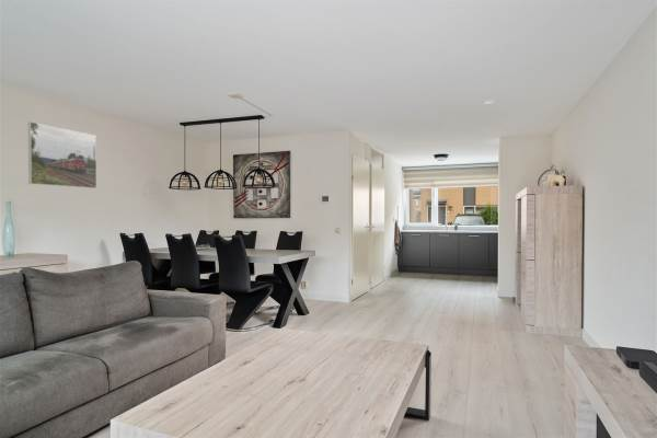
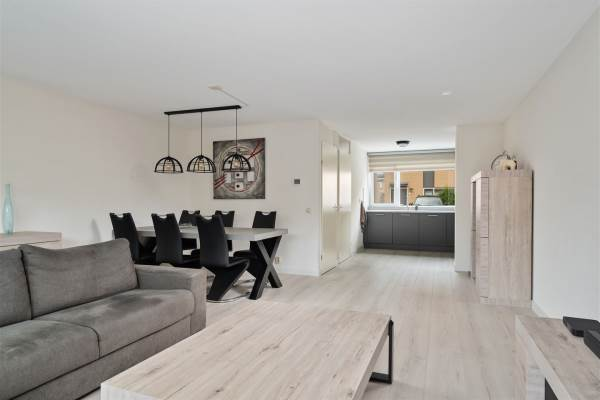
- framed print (65, 158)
